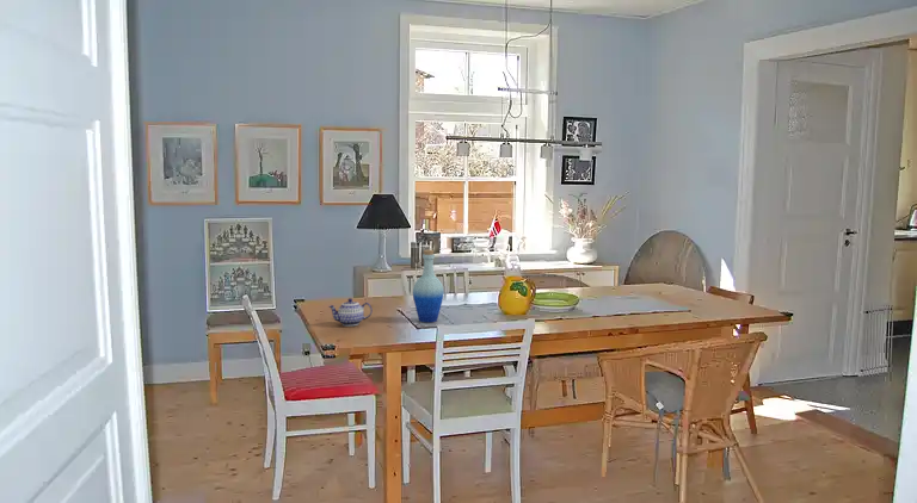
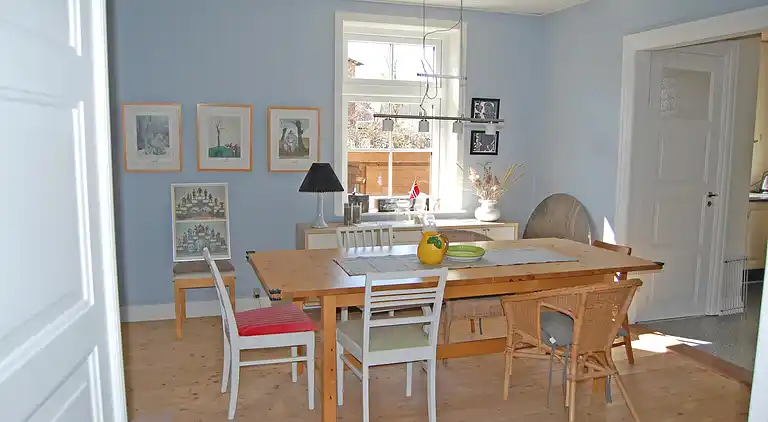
- teapot (350, 311)
- bottle (427, 285)
